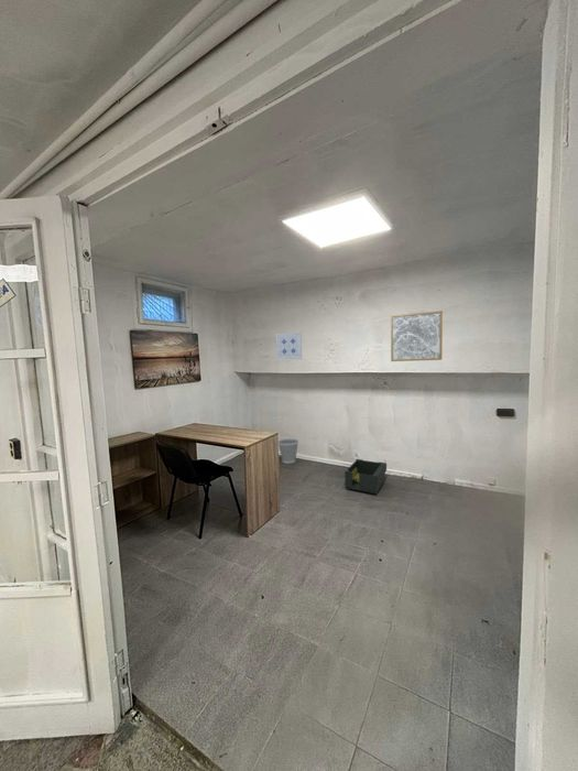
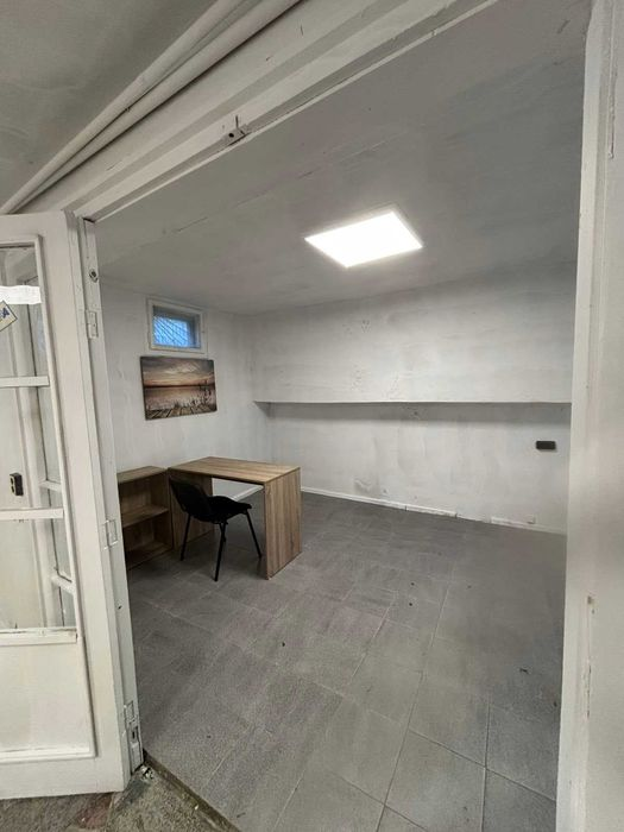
- storage bin (366, 476)
- wall art (288, 346)
- wastebasket (288, 450)
- wall art (415, 337)
